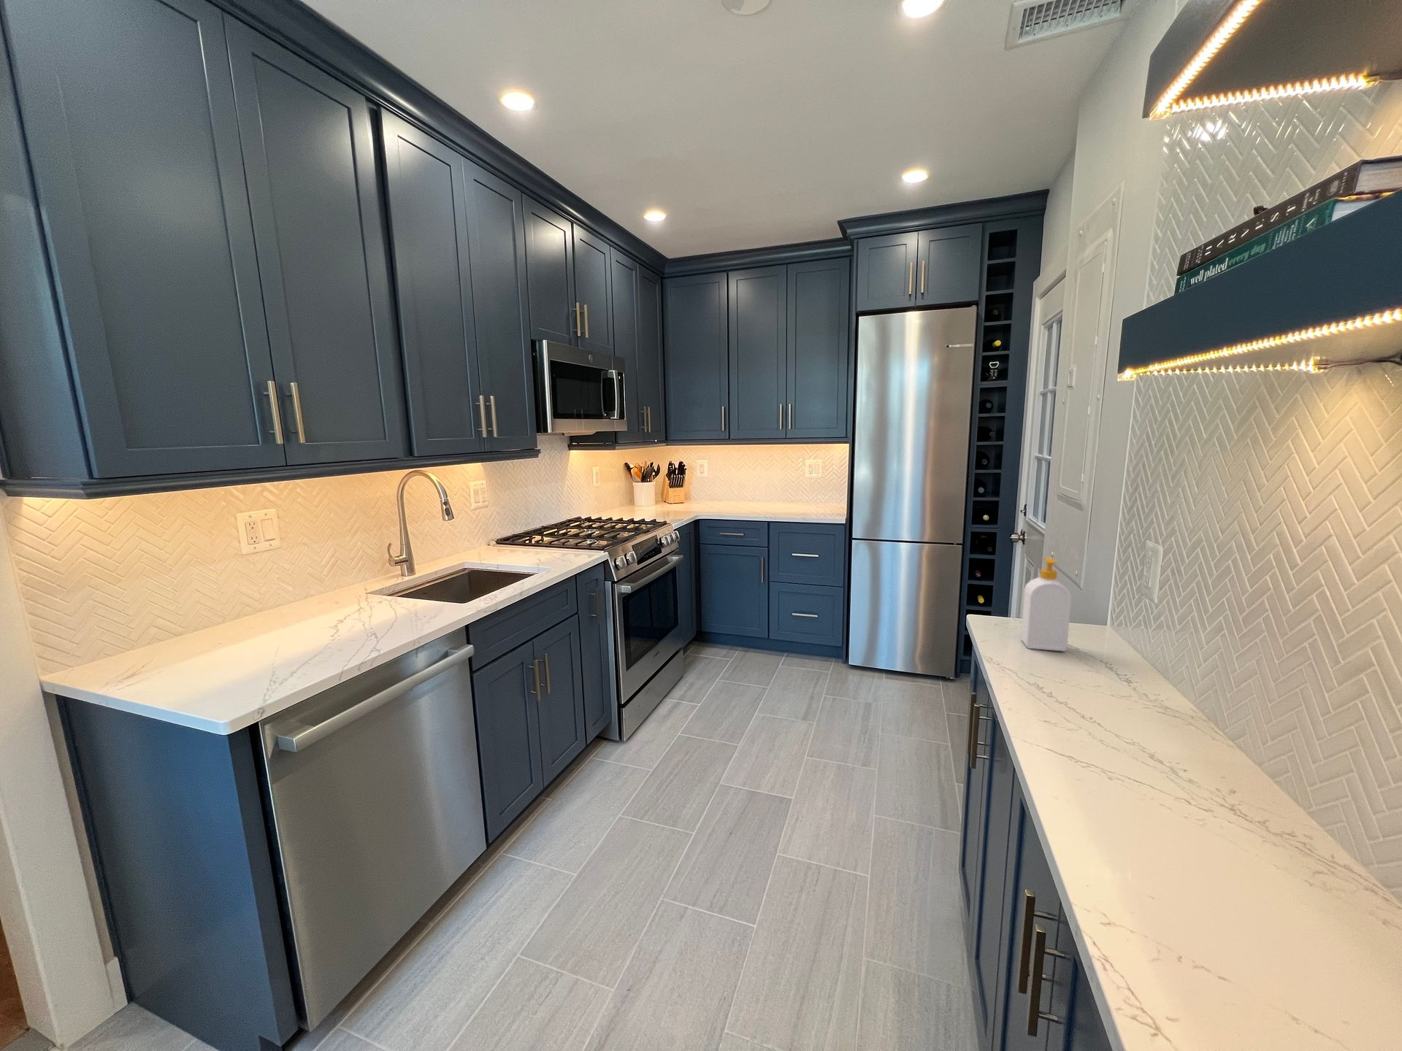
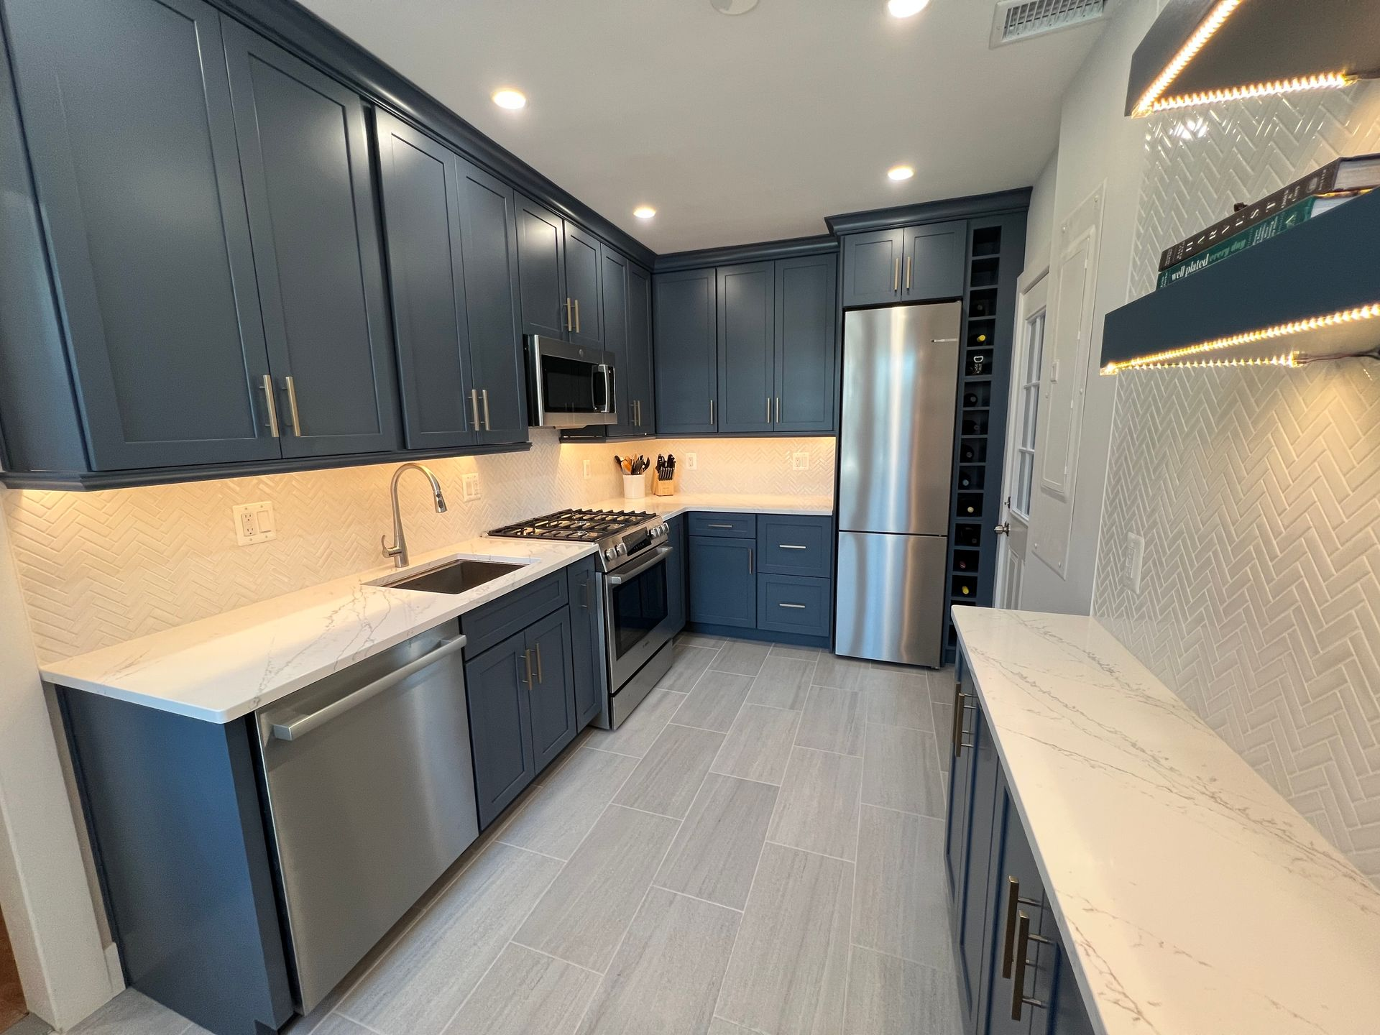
- soap bottle (1045, 602)
